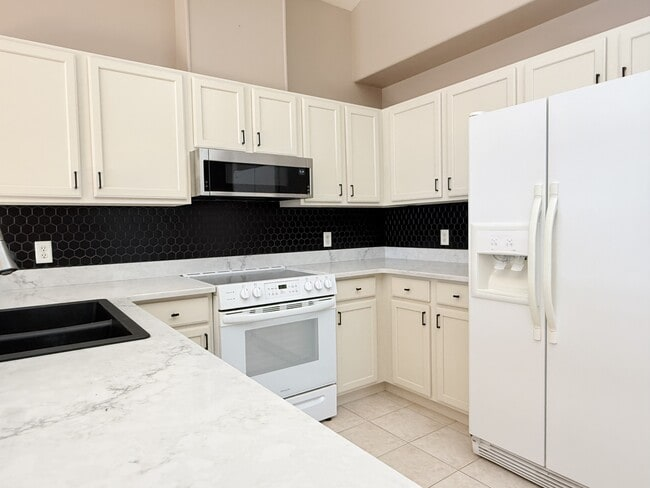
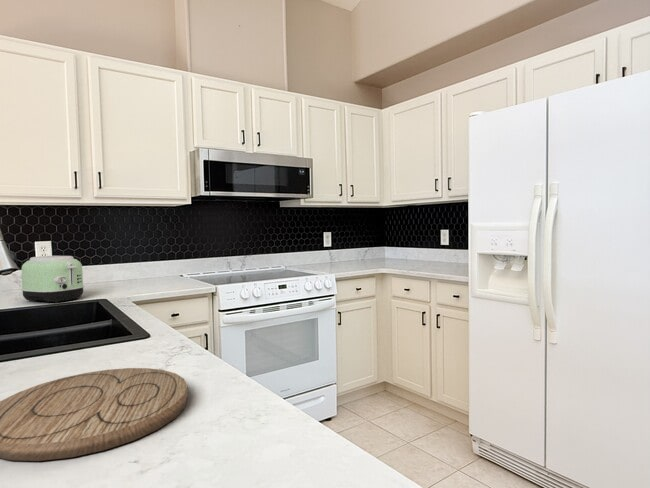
+ cutting board (93, 404)
+ toaster (54, 278)
